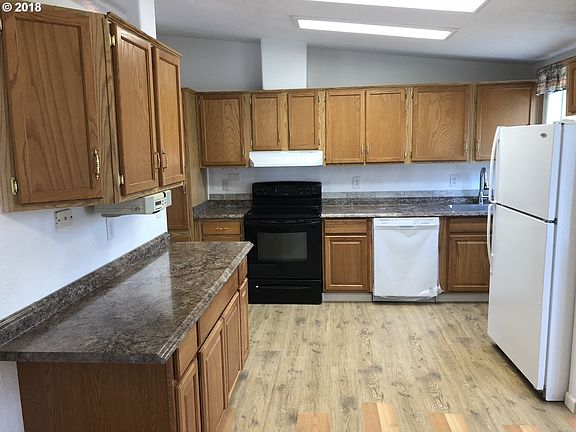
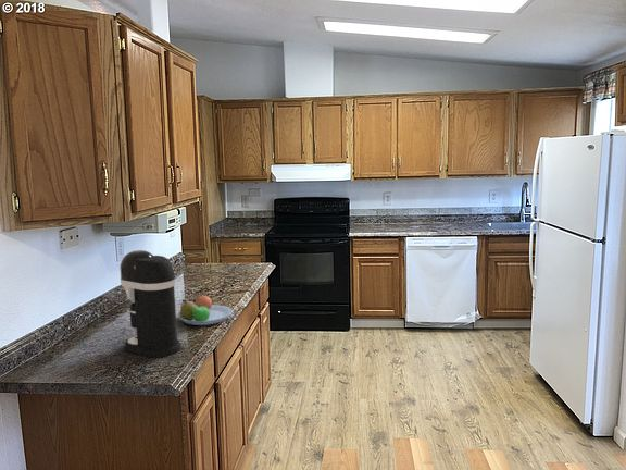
+ fruit bowl (203, 308)
+ coffee maker (149, 300)
